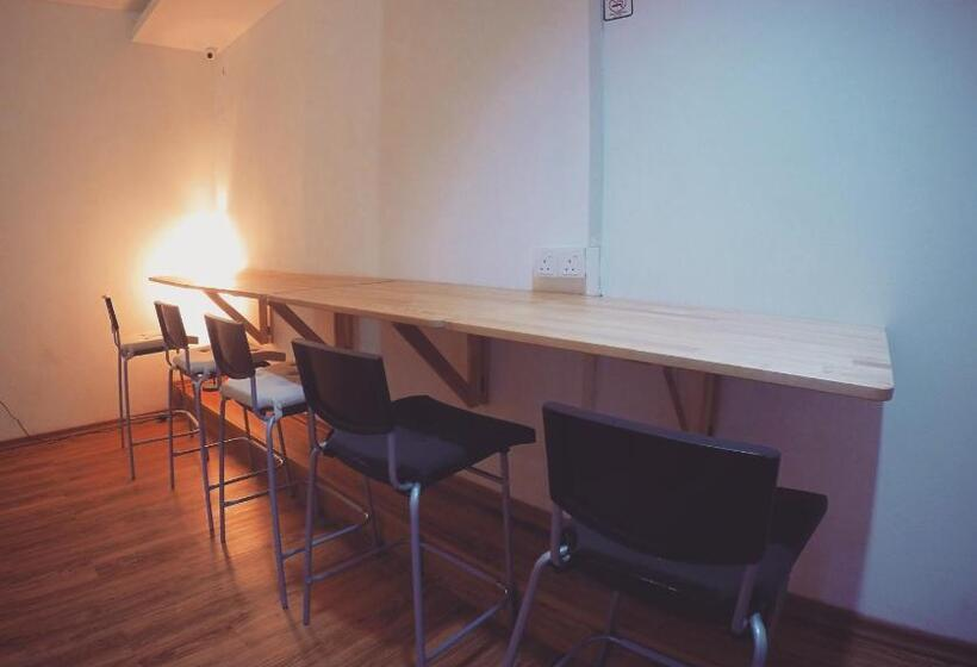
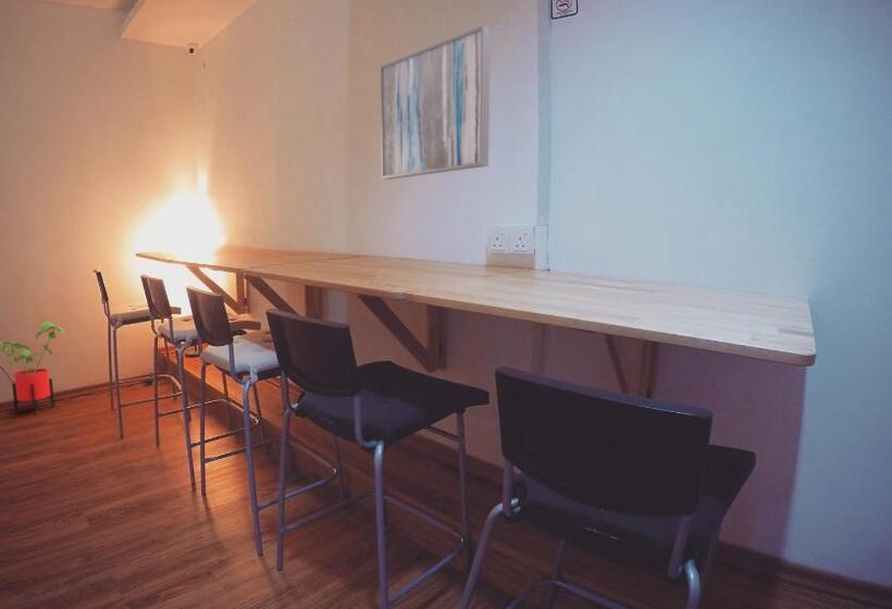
+ house plant (36, 366)
+ wall art (430, 112)
